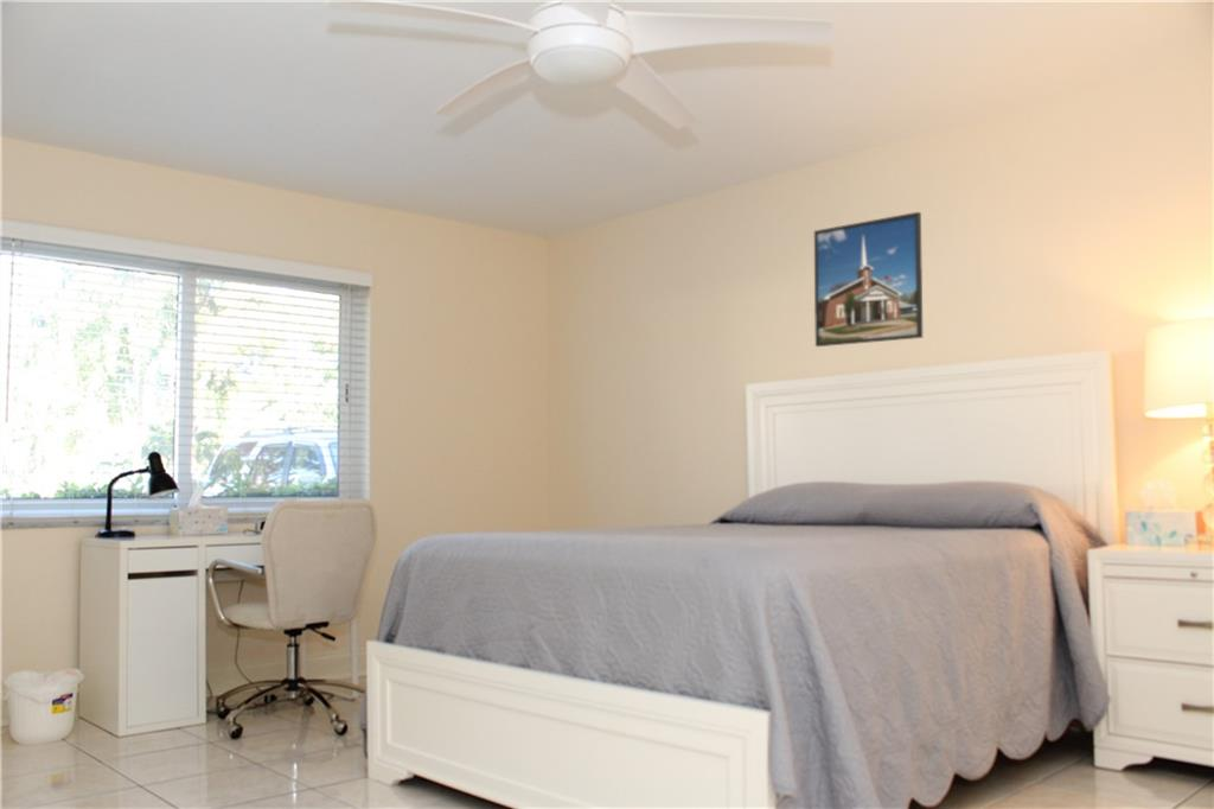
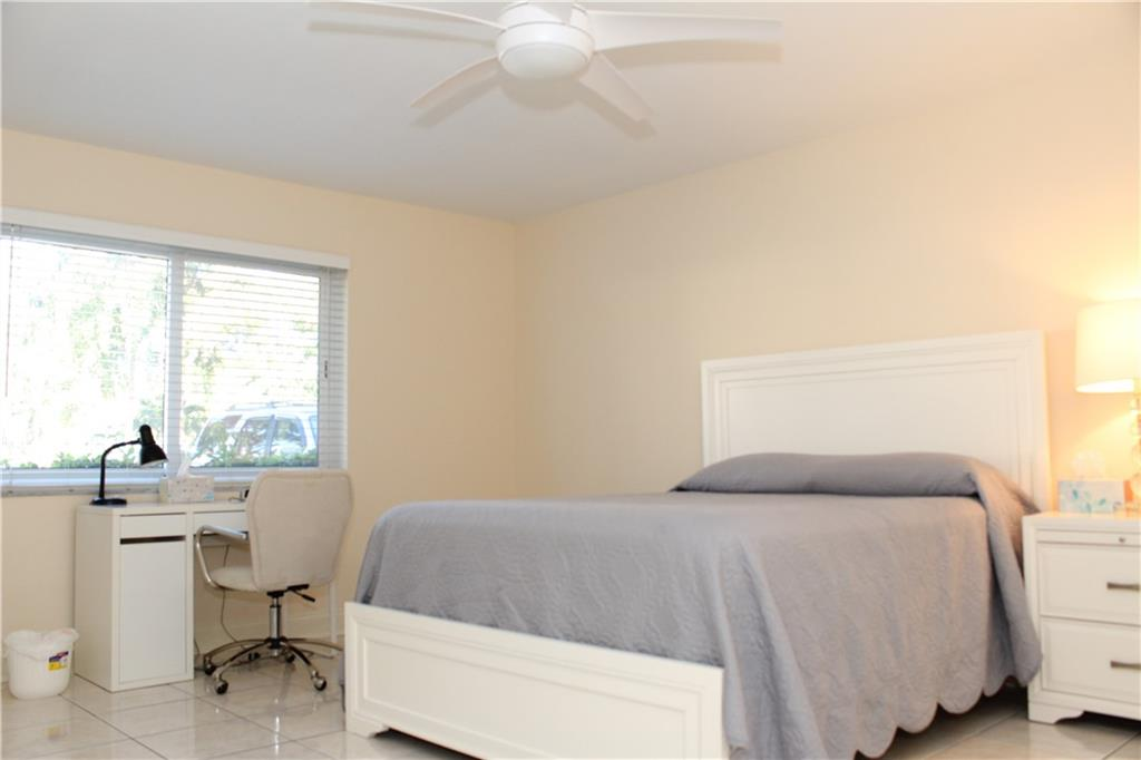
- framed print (865, 281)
